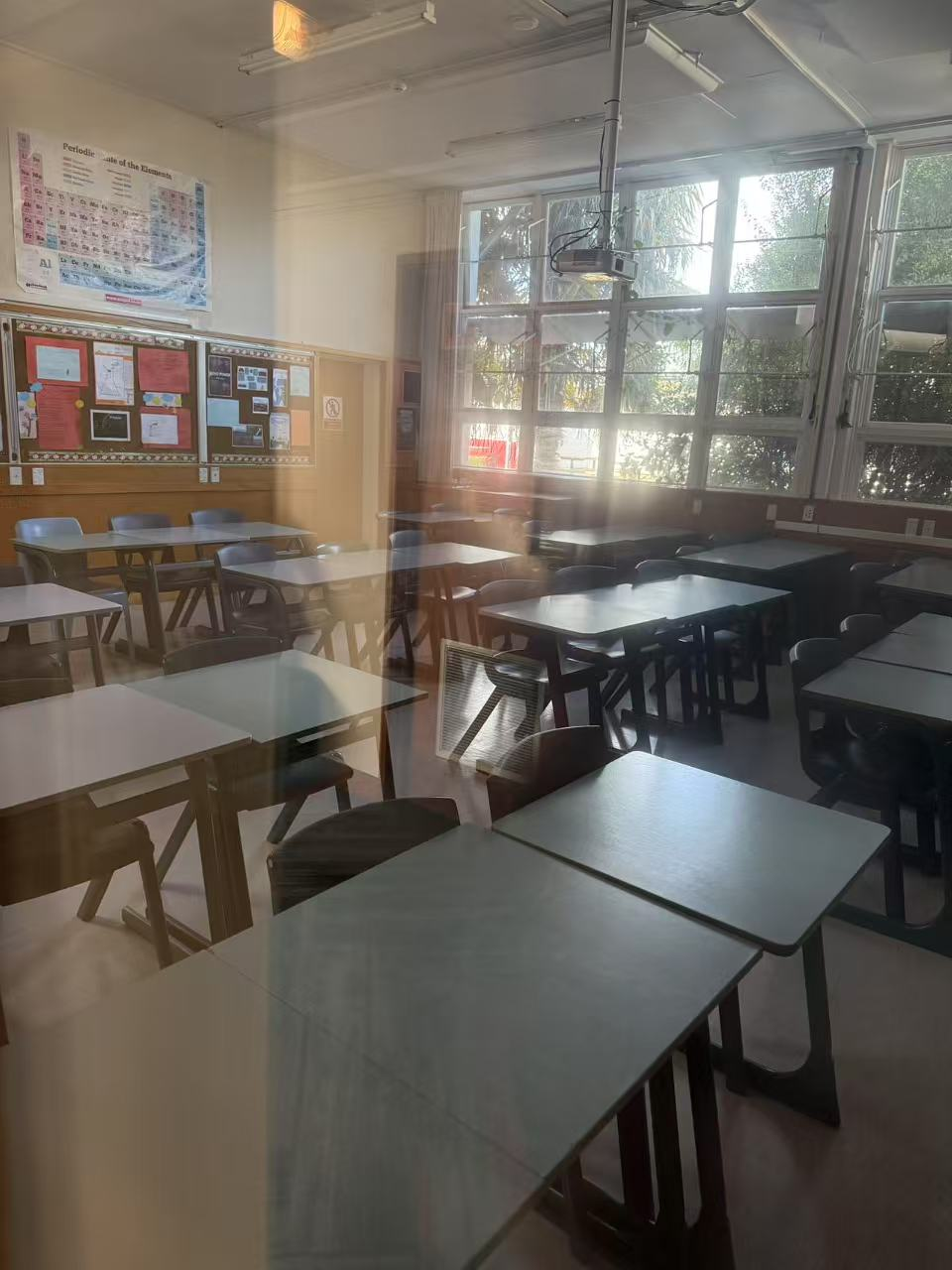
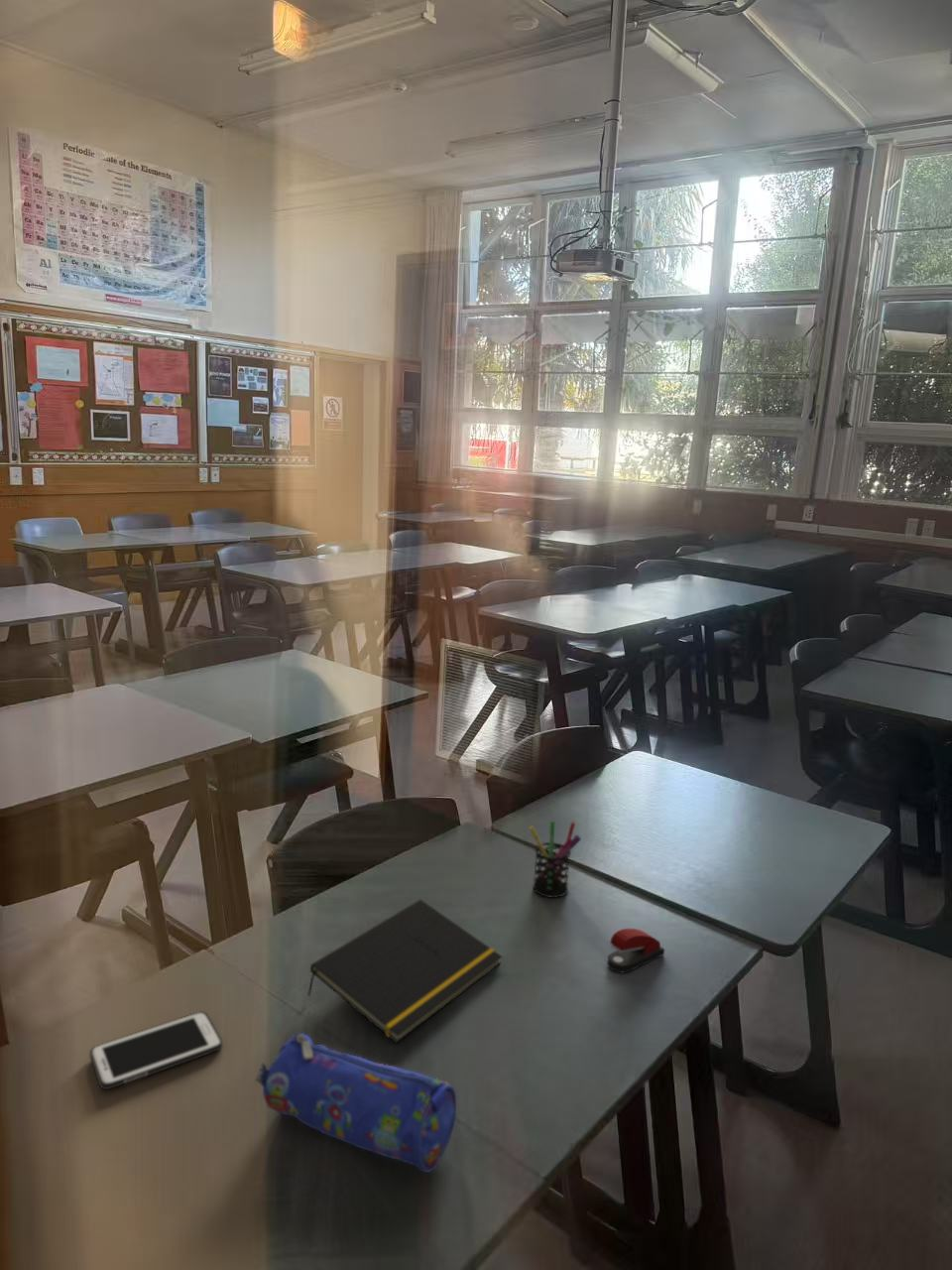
+ stapler (635, 944)
+ pen holder (553, 853)
+ cell phone (157, 1049)
+ pencil case (358, 1094)
+ notepad (410, 963)
